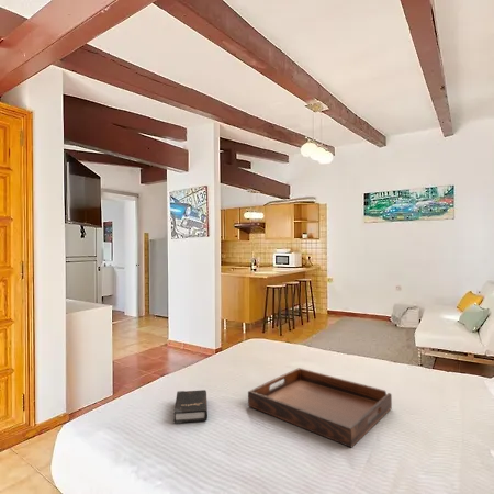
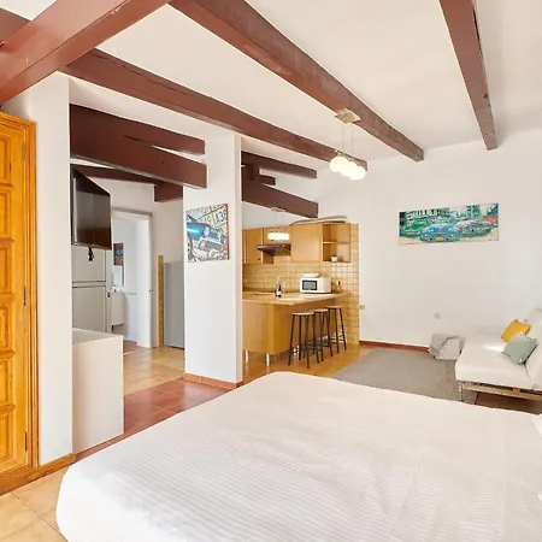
- hardback book (191, 405)
- serving tray (319, 398)
